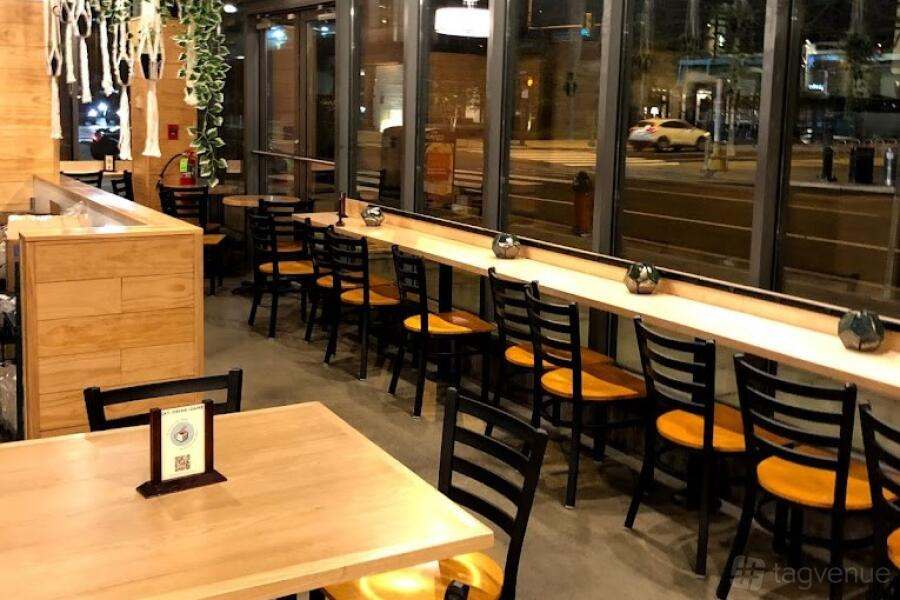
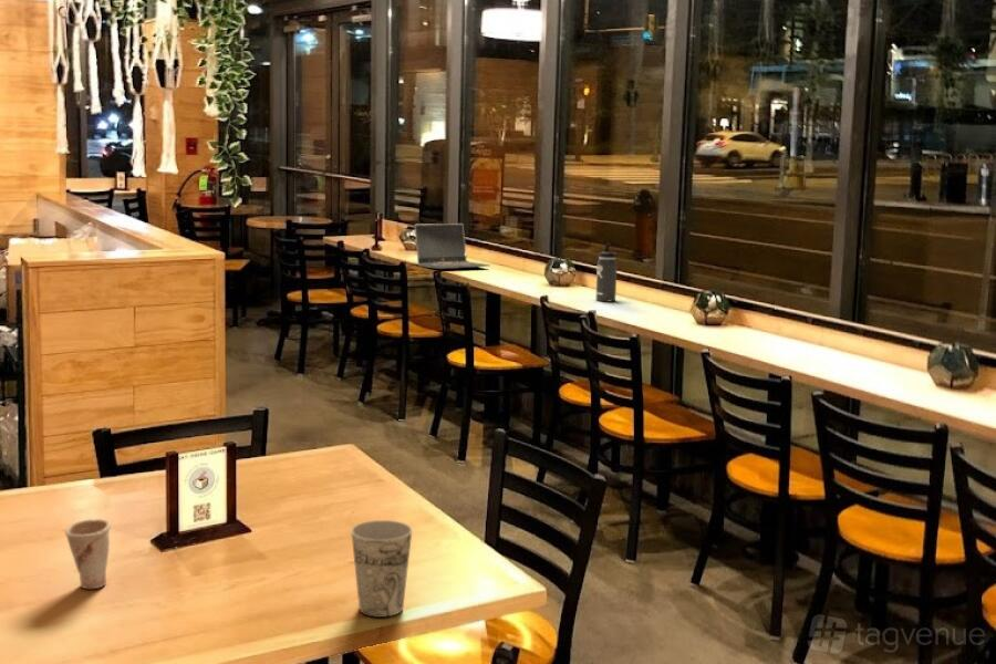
+ laptop computer (452, 246)
+ cup (381, 569)
+ thermos bottle (608, 271)
+ cup (89, 556)
